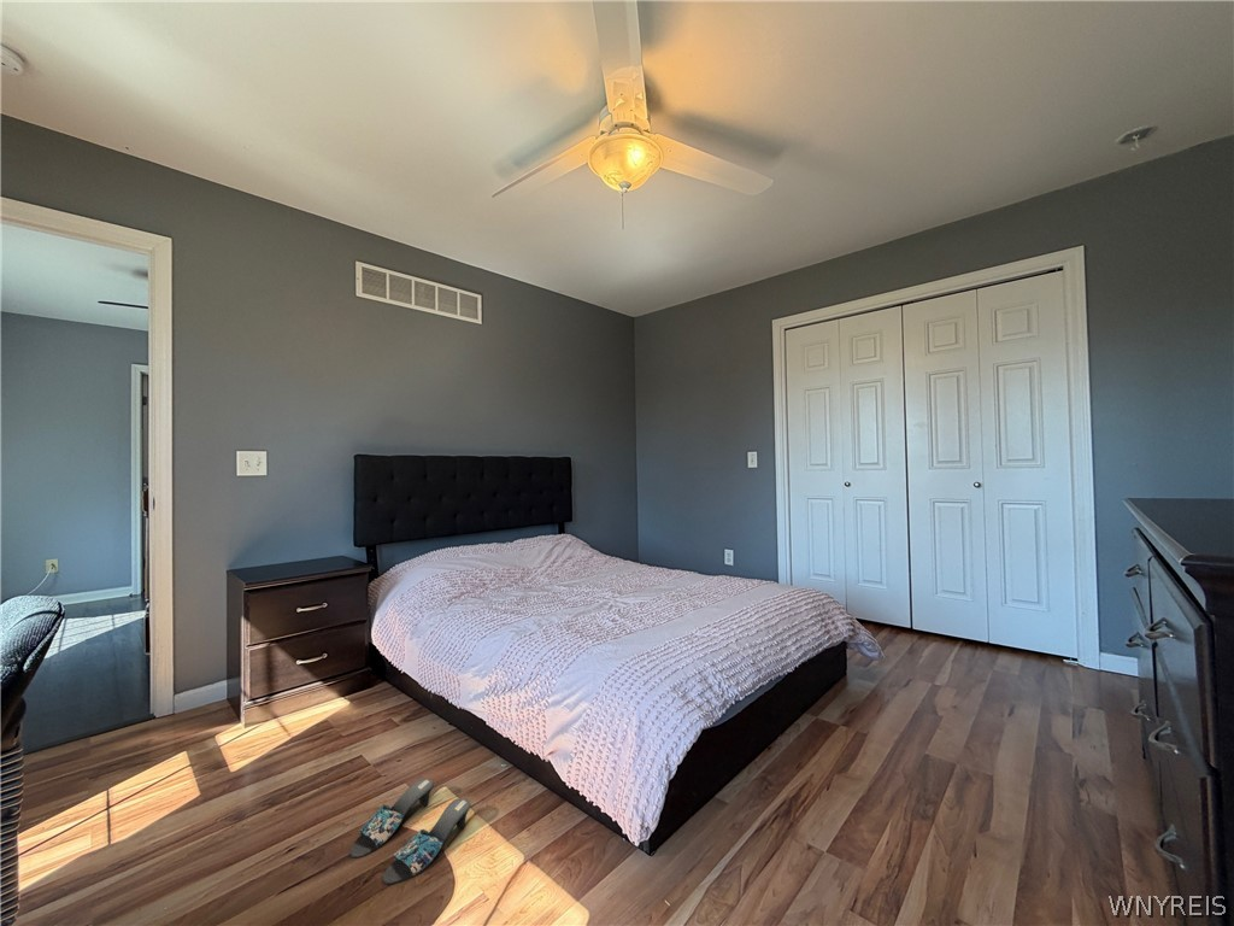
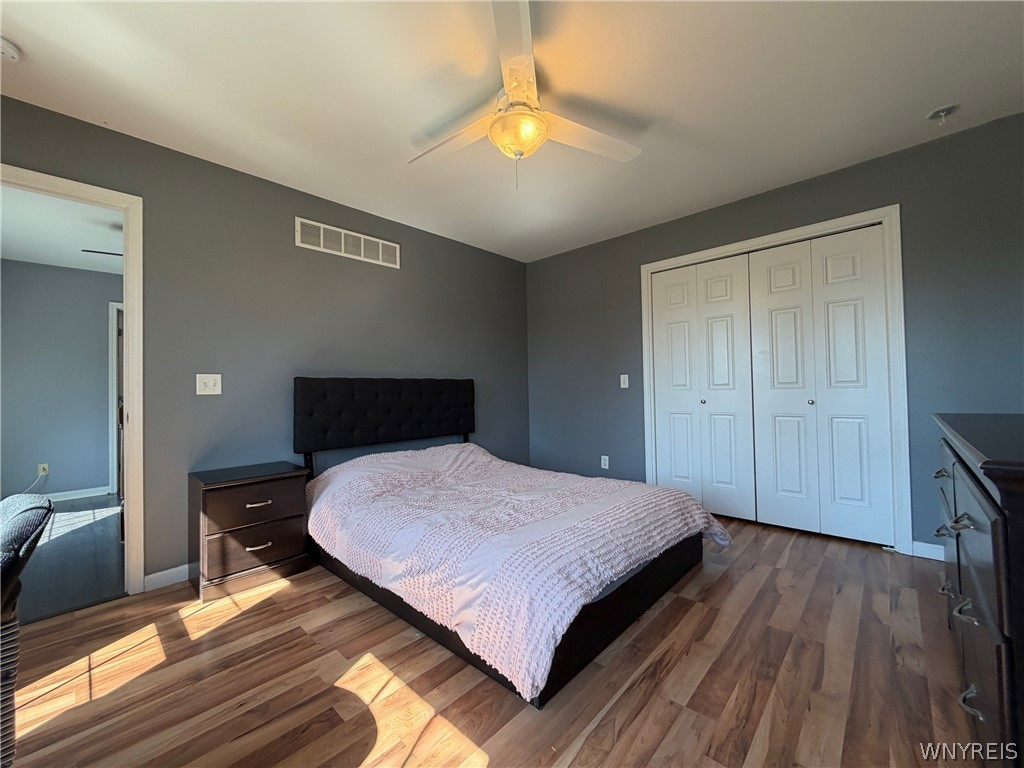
- slippers (418, 832)
